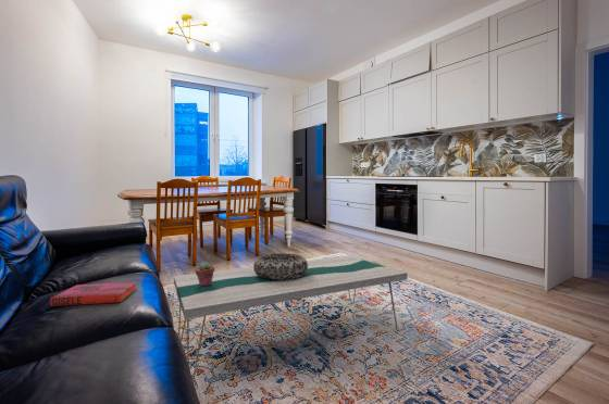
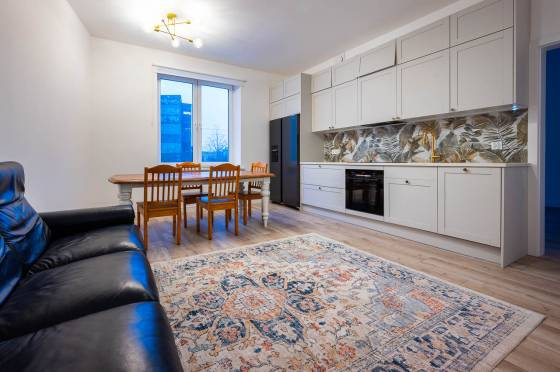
- decorative bowl (281, 265)
- coffee table (290, 300)
- hardback book (97, 292)
- potted succulent (204, 272)
